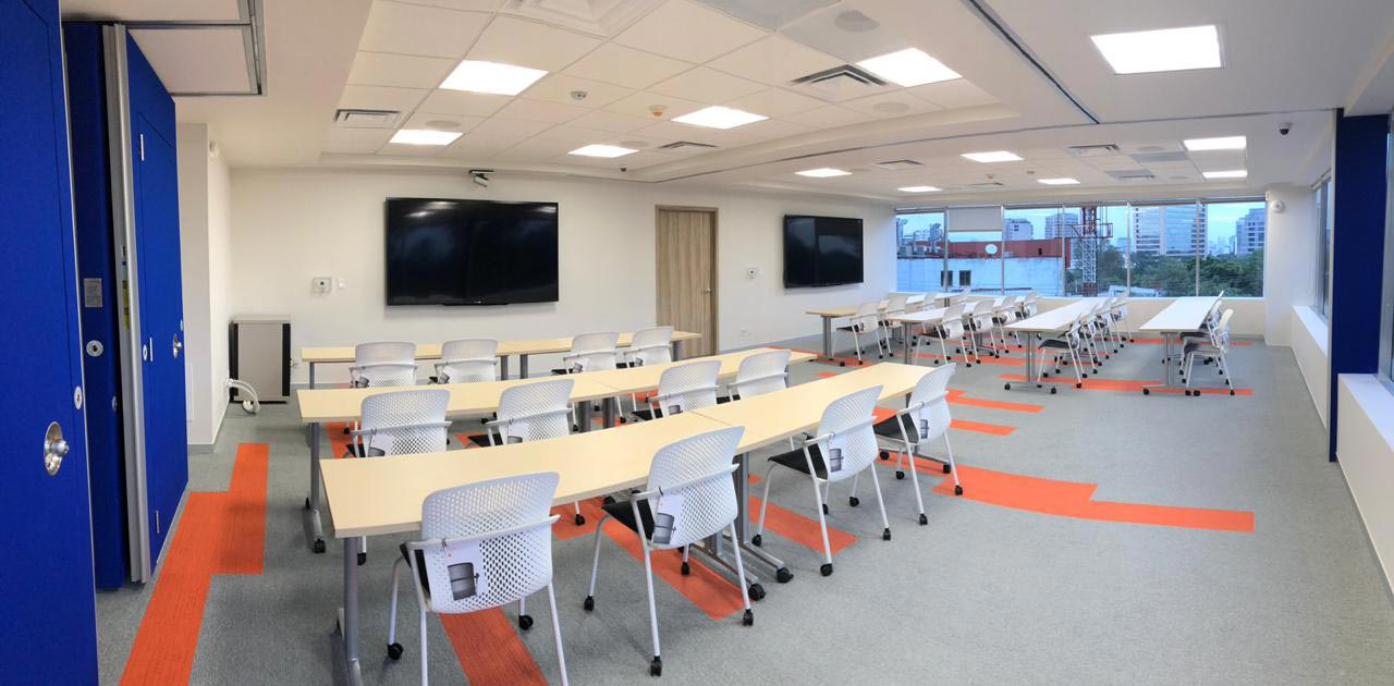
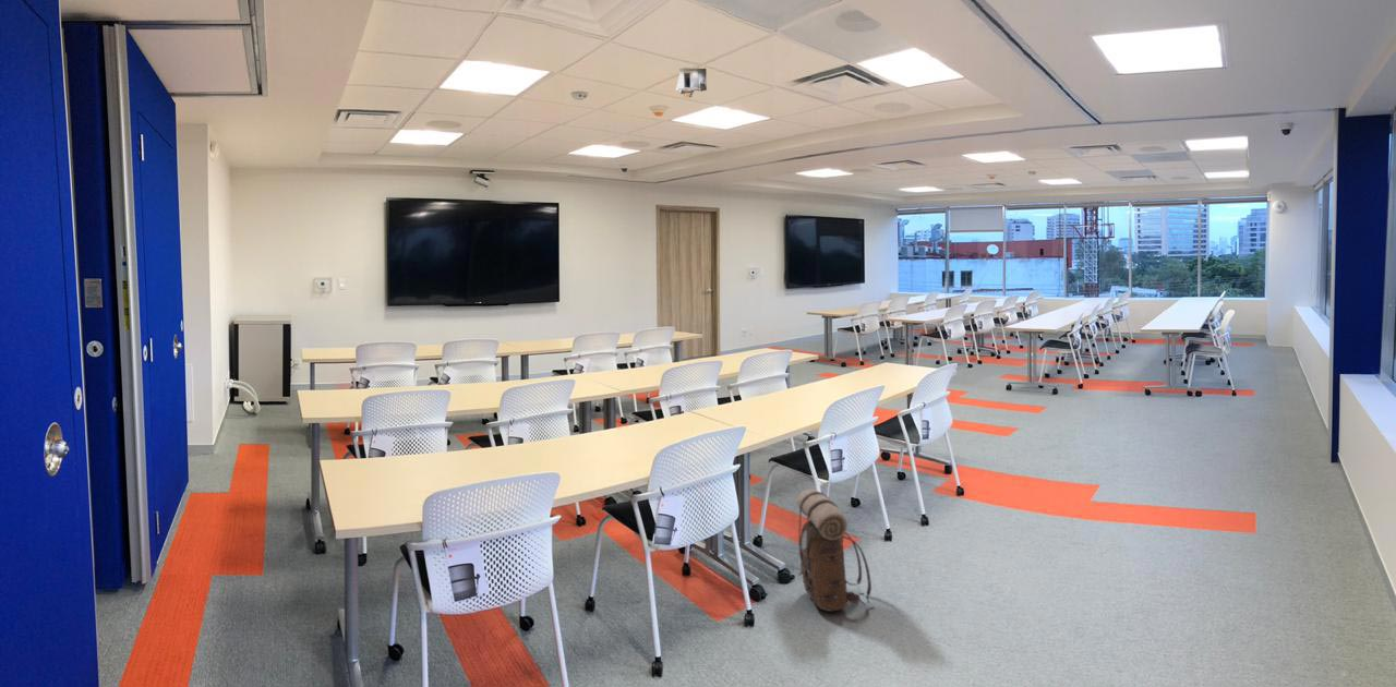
+ projector (690, 82)
+ backpack (835, 549)
